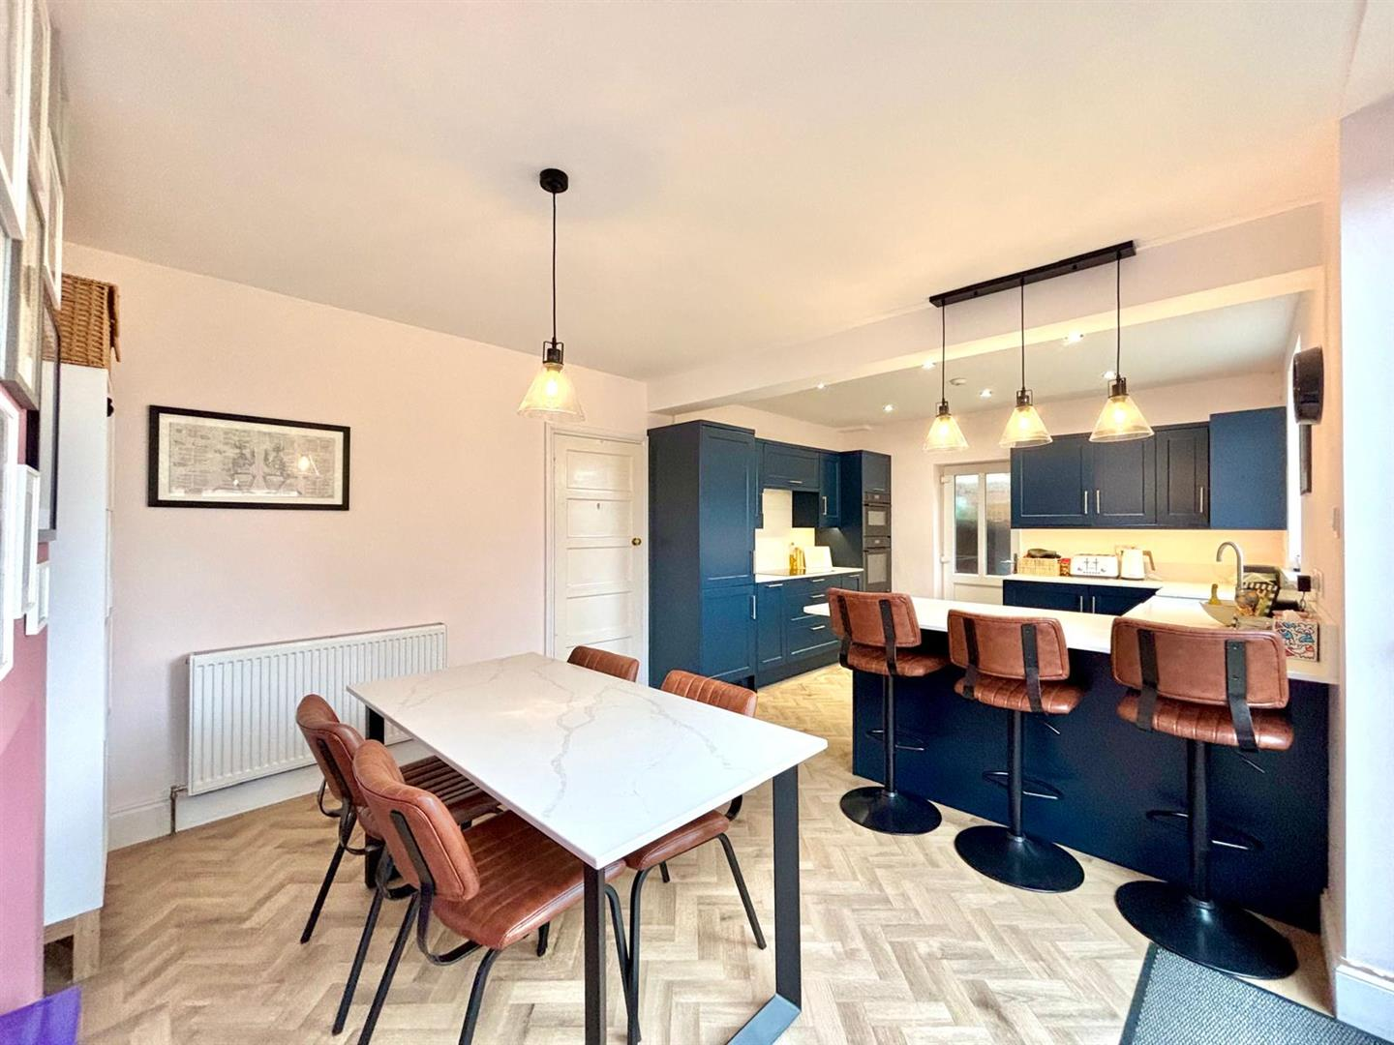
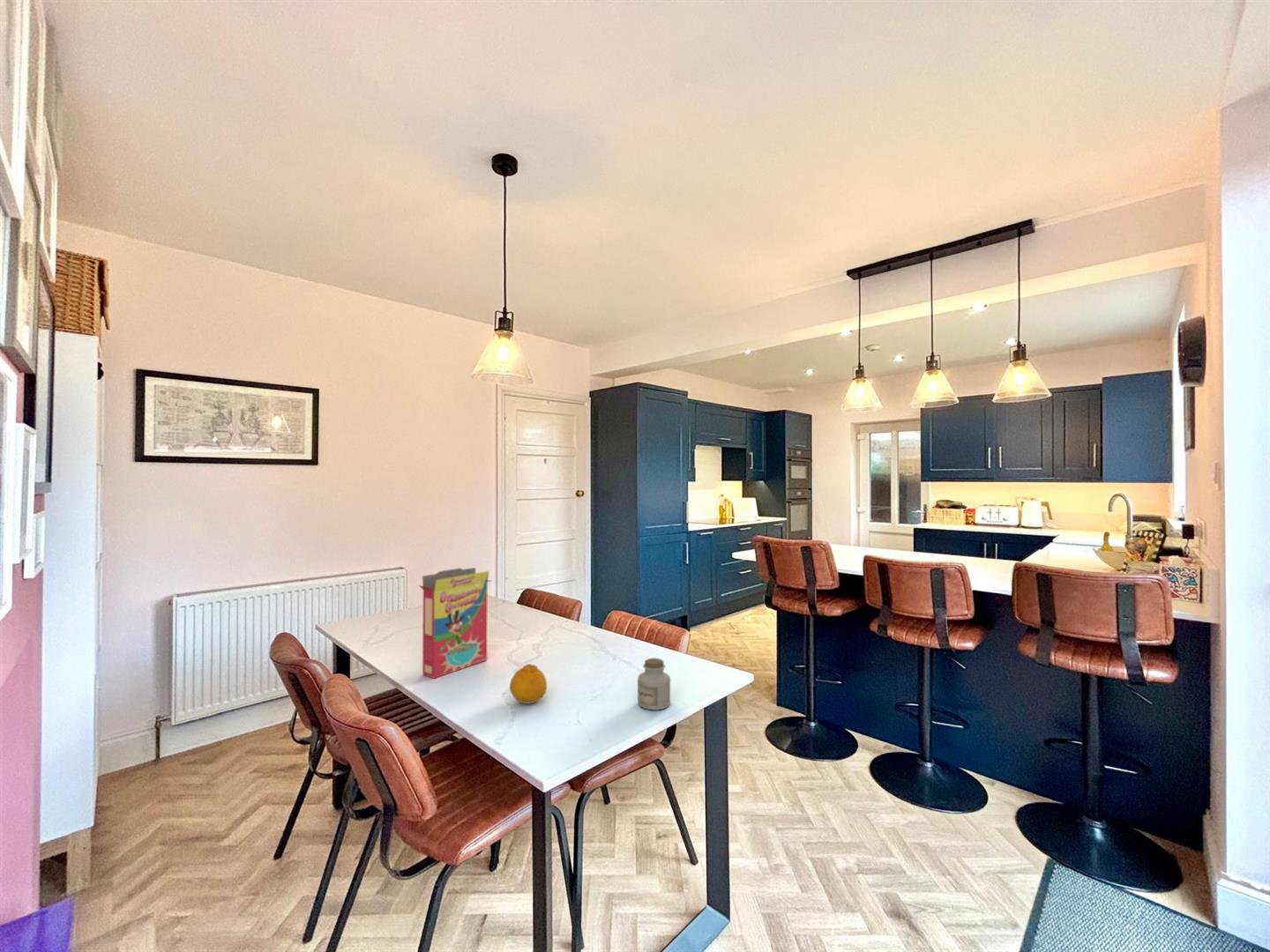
+ cereal box (457, 618)
+ fruit (528, 683)
+ jar (654, 681)
